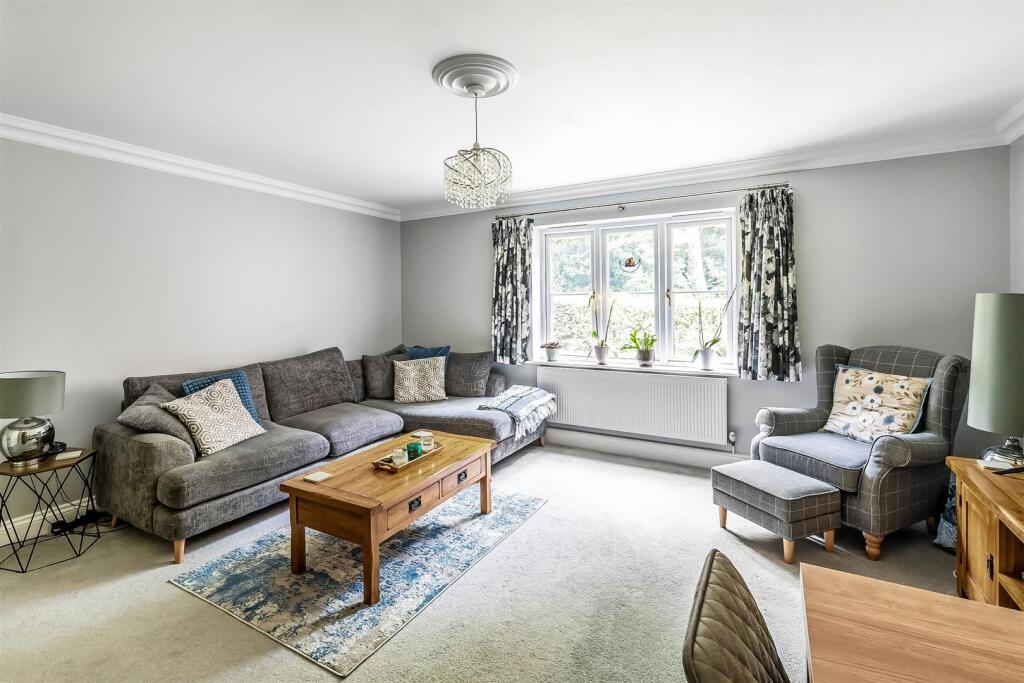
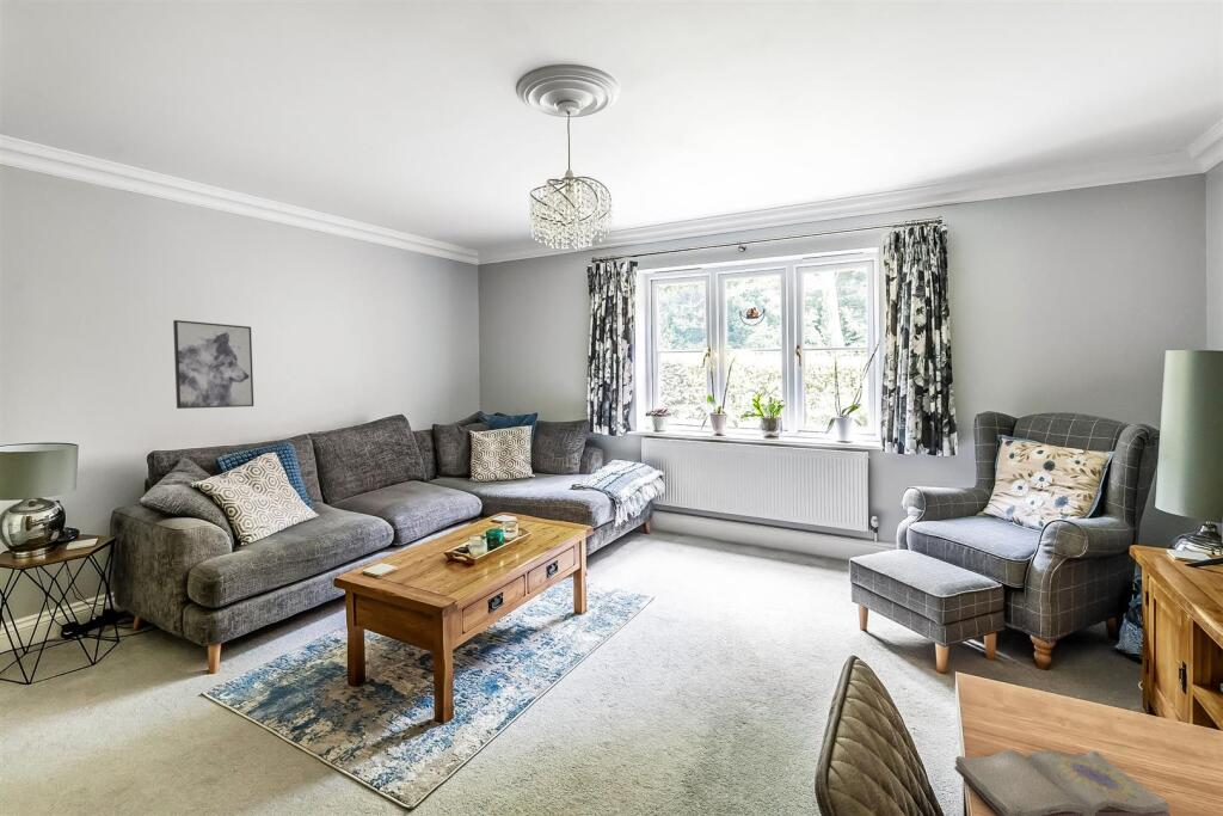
+ diary (1055, 783)
+ wall art (215, 366)
